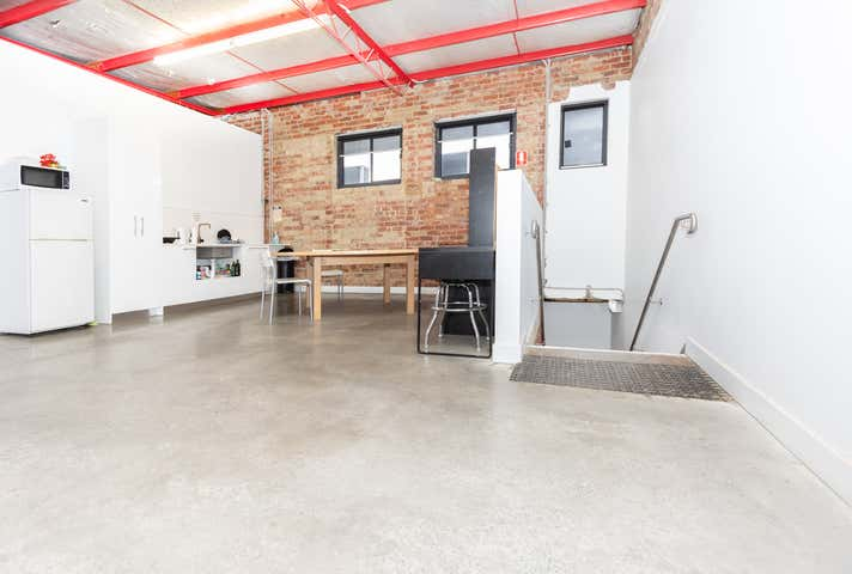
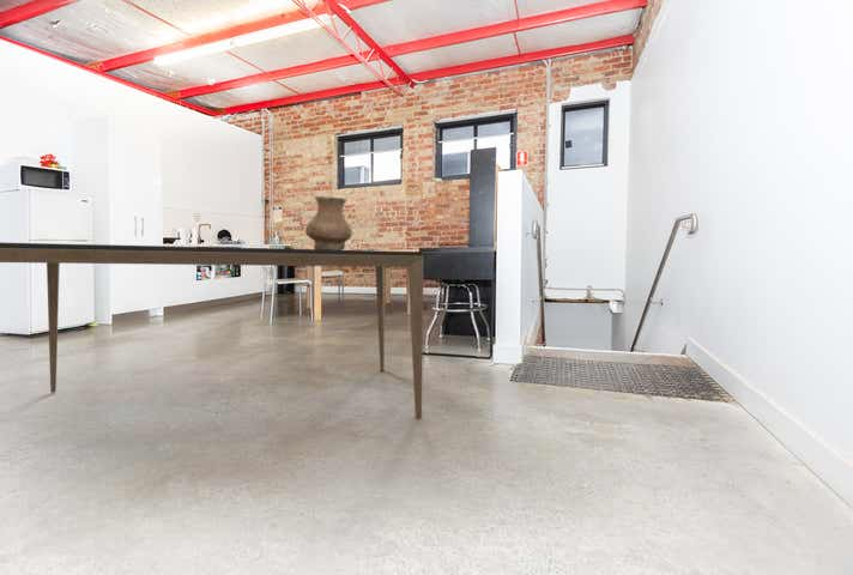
+ dining table (220, 264)
+ vase (328, 223)
